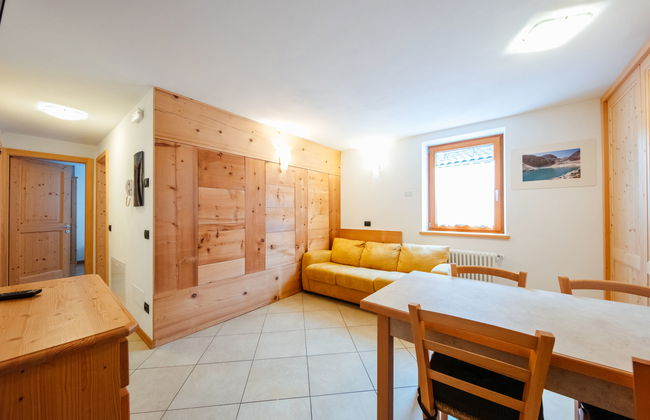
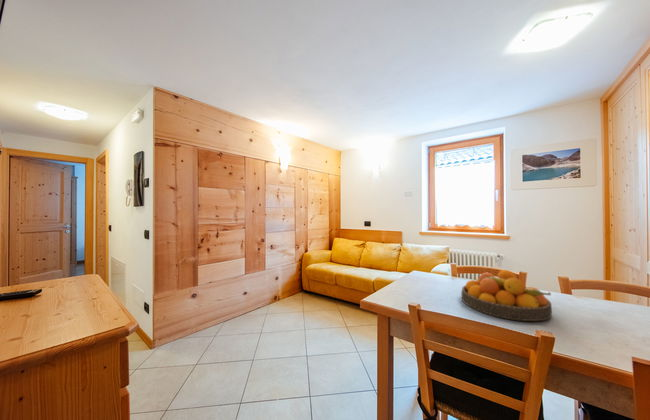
+ fruit bowl (502, 289)
